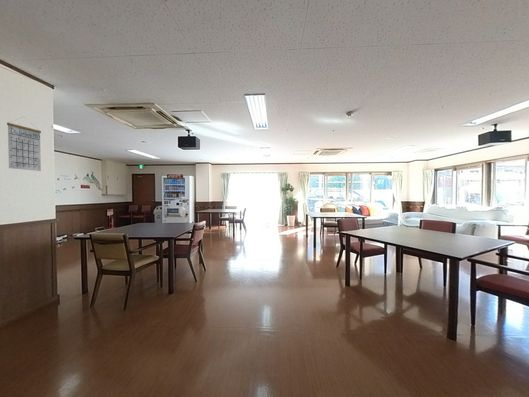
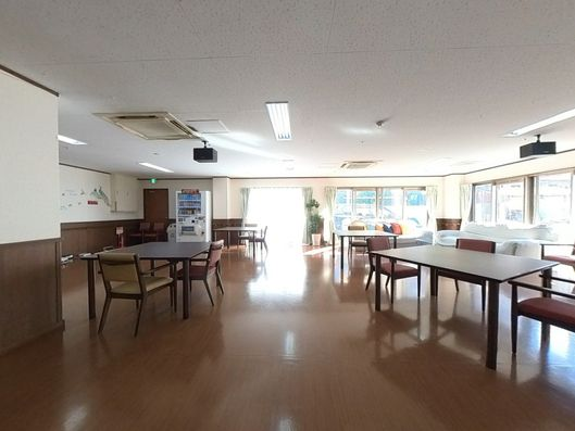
- calendar (25, 143)
